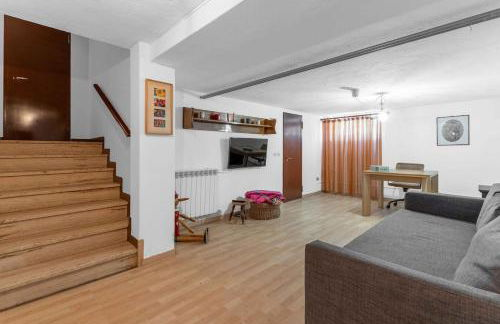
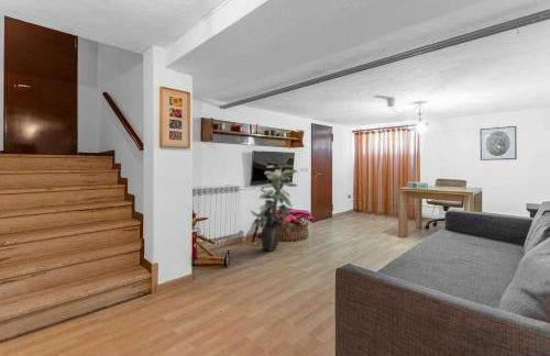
+ indoor plant (274, 207)
